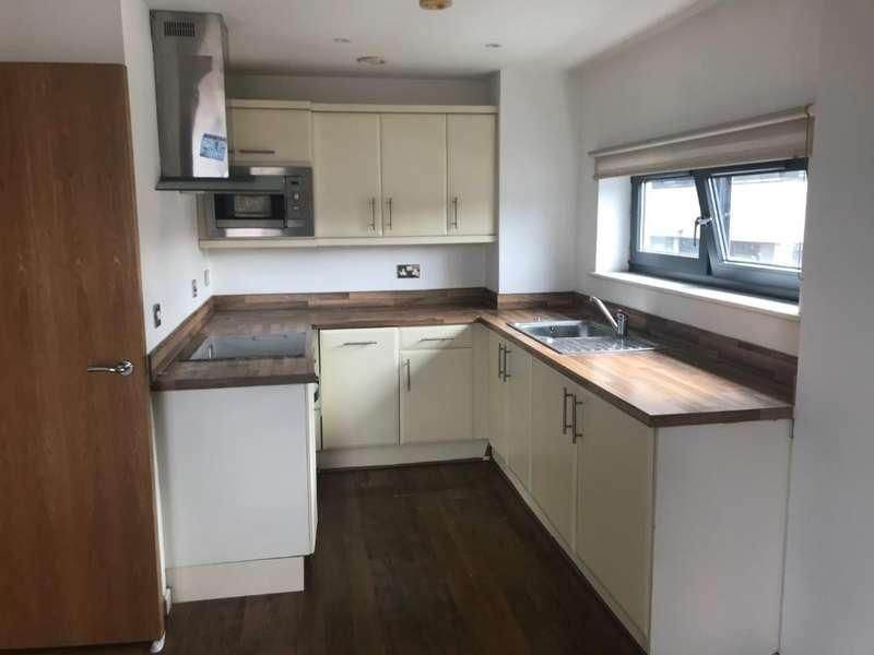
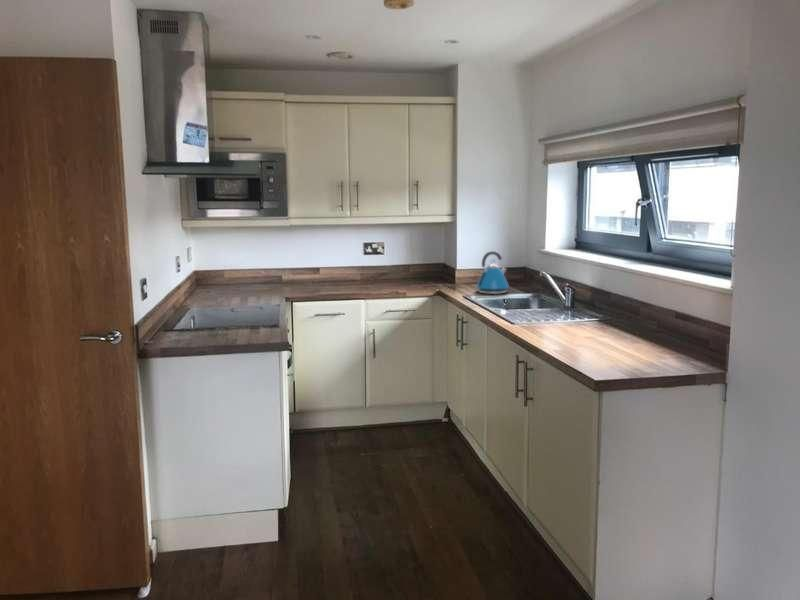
+ kettle (491, 271)
